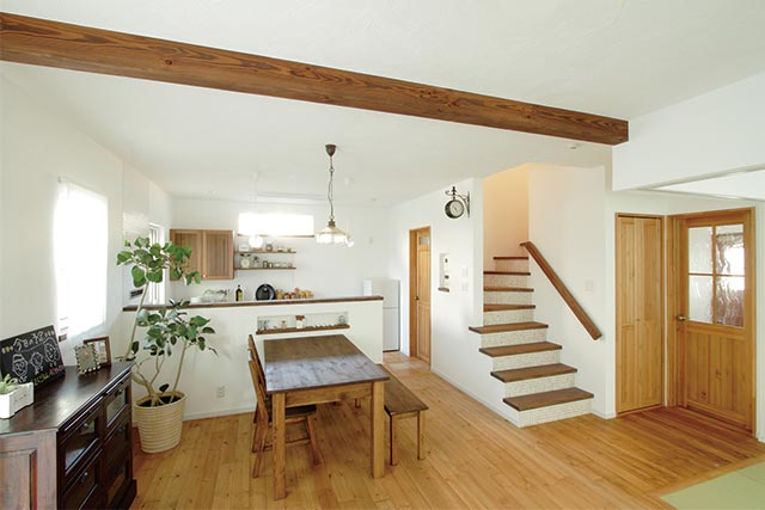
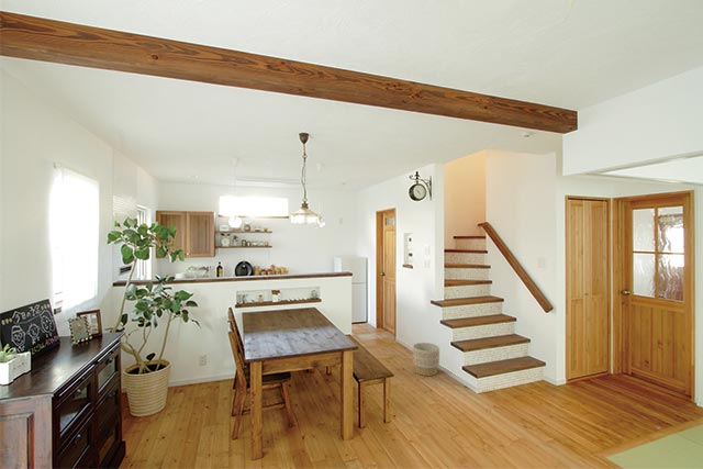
+ planter (425, 359)
